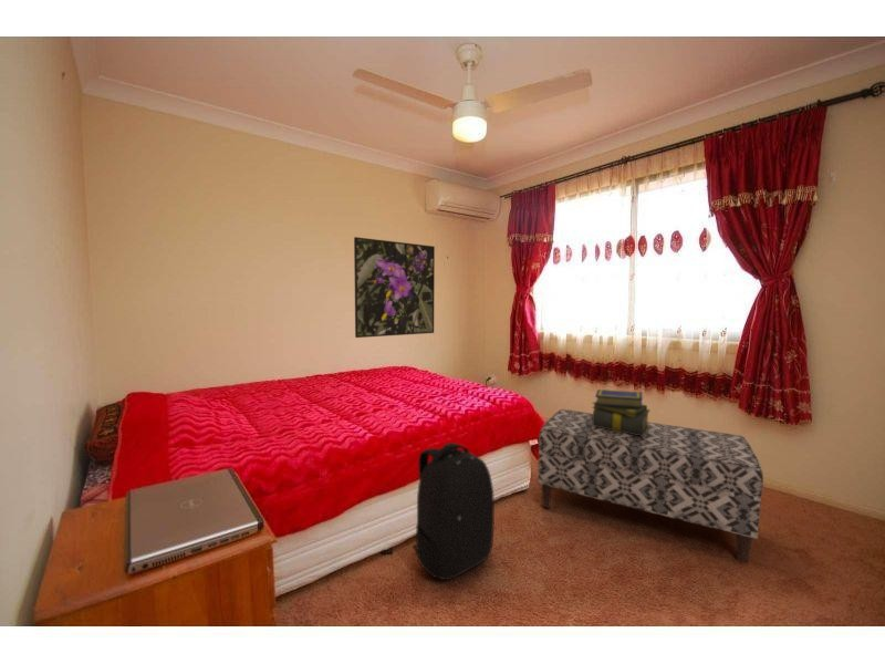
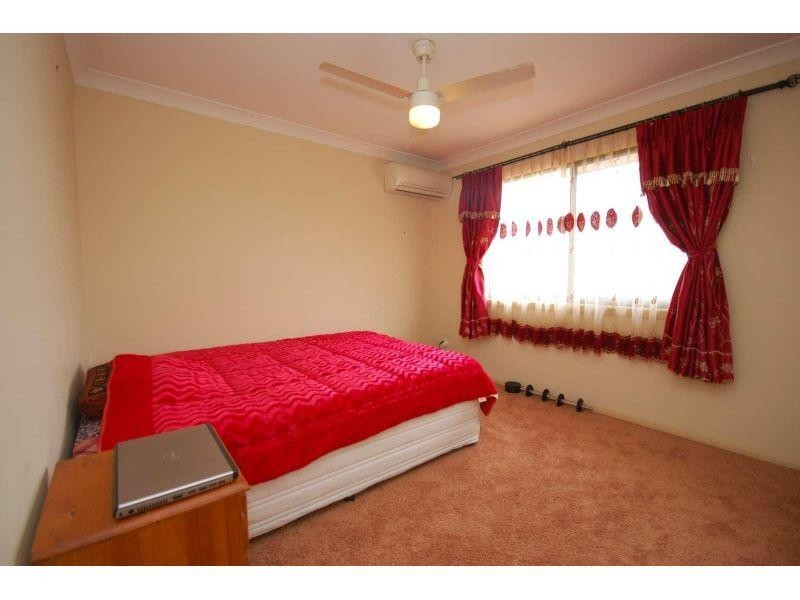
- bench (637, 473)
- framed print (397, 289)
- backpack (450, 501)
- stack of books (618, 409)
